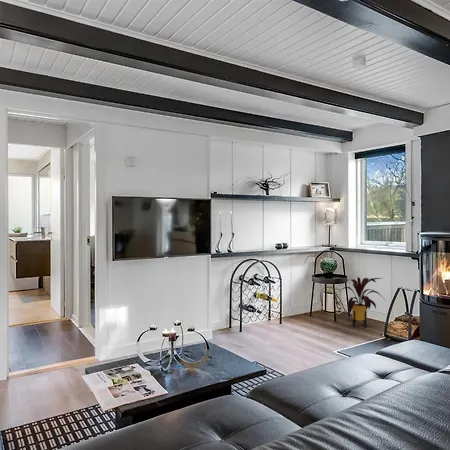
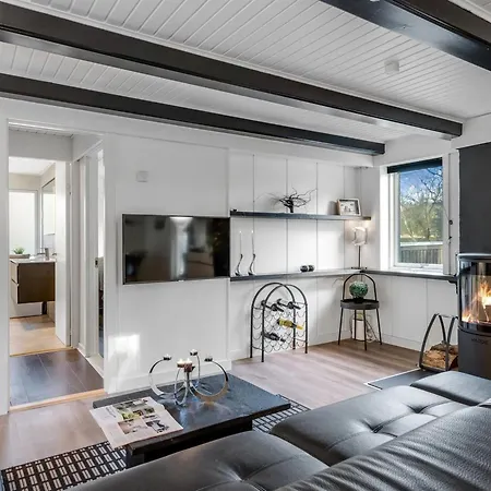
- house plant (360, 300)
